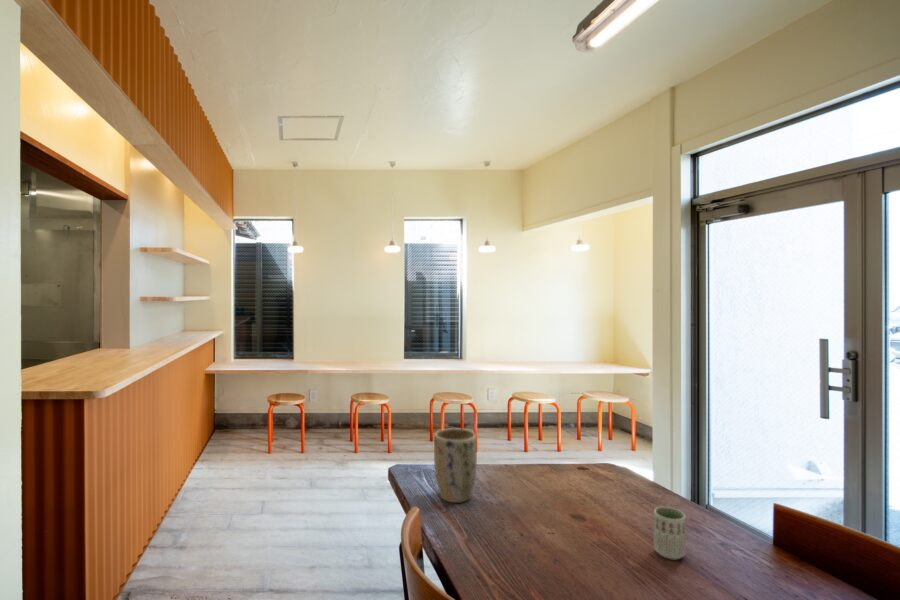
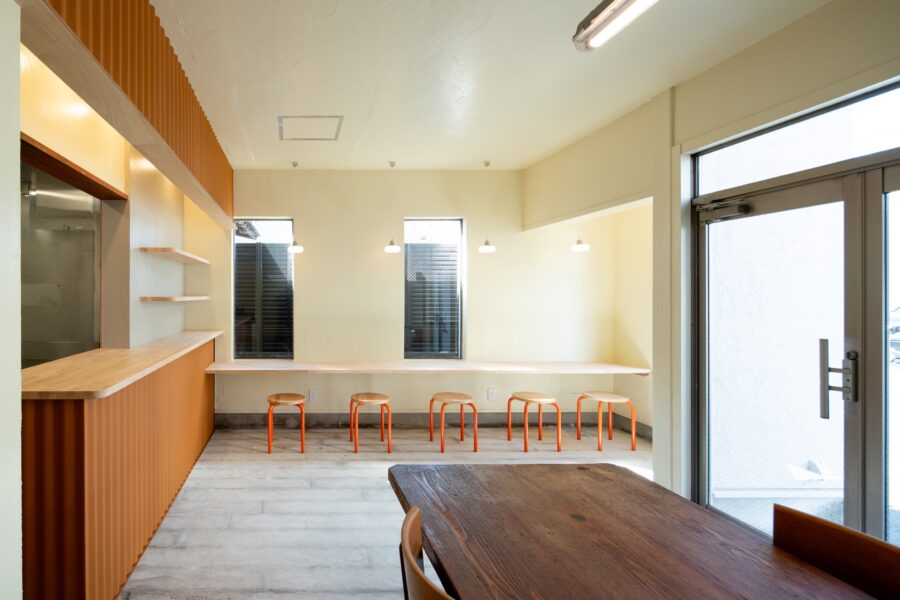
- plant pot (455, 465)
- cup (669, 533)
